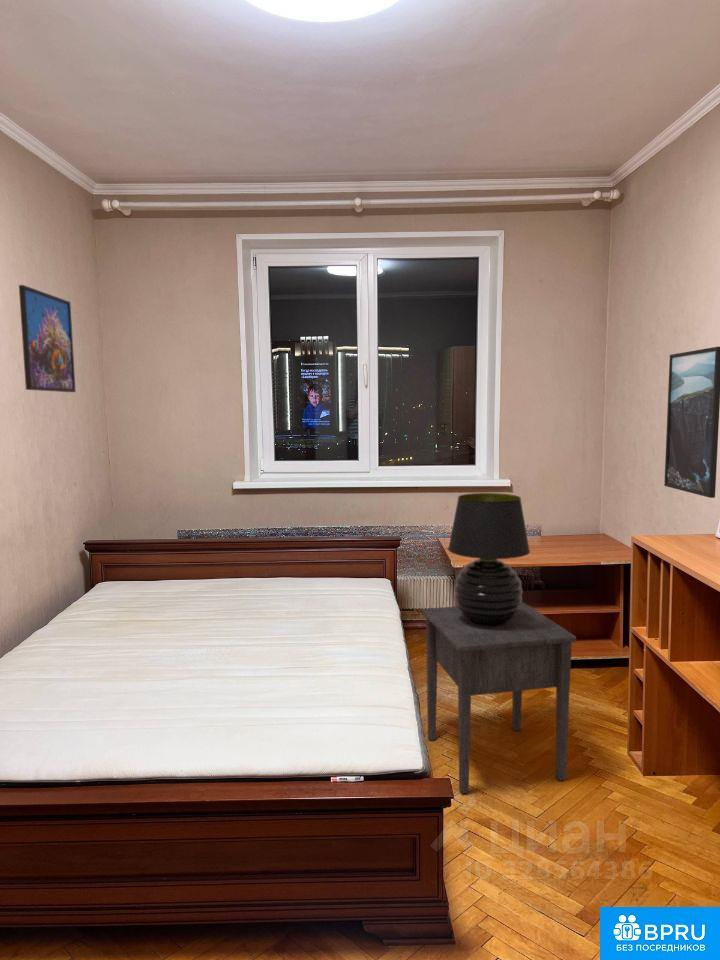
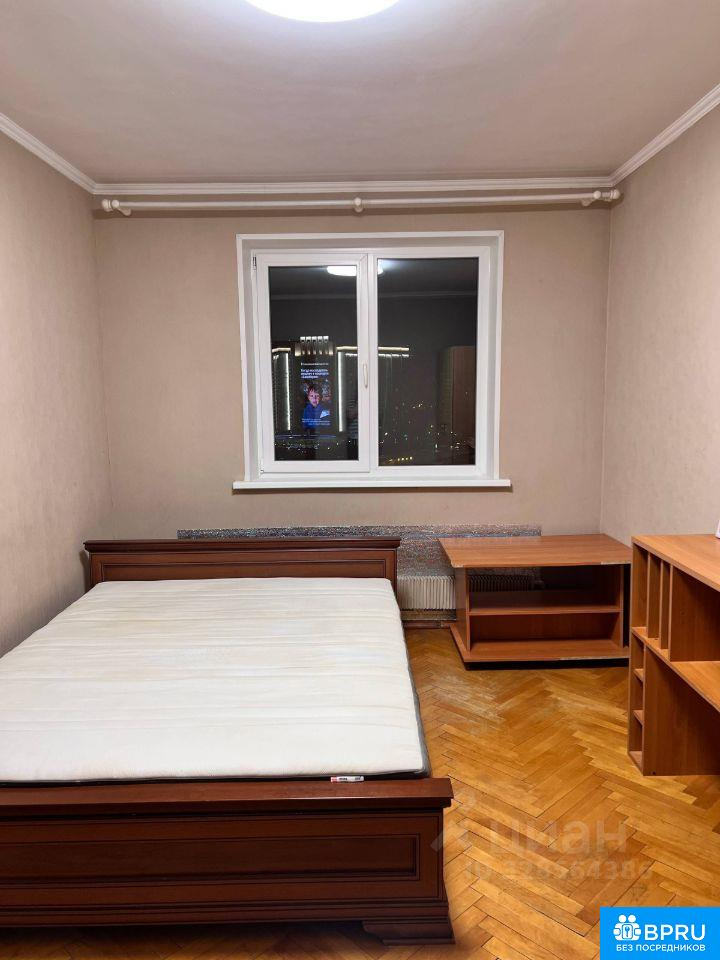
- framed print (691, 422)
- table lamp (488, 559)
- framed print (49, 342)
- nightstand (493, 690)
